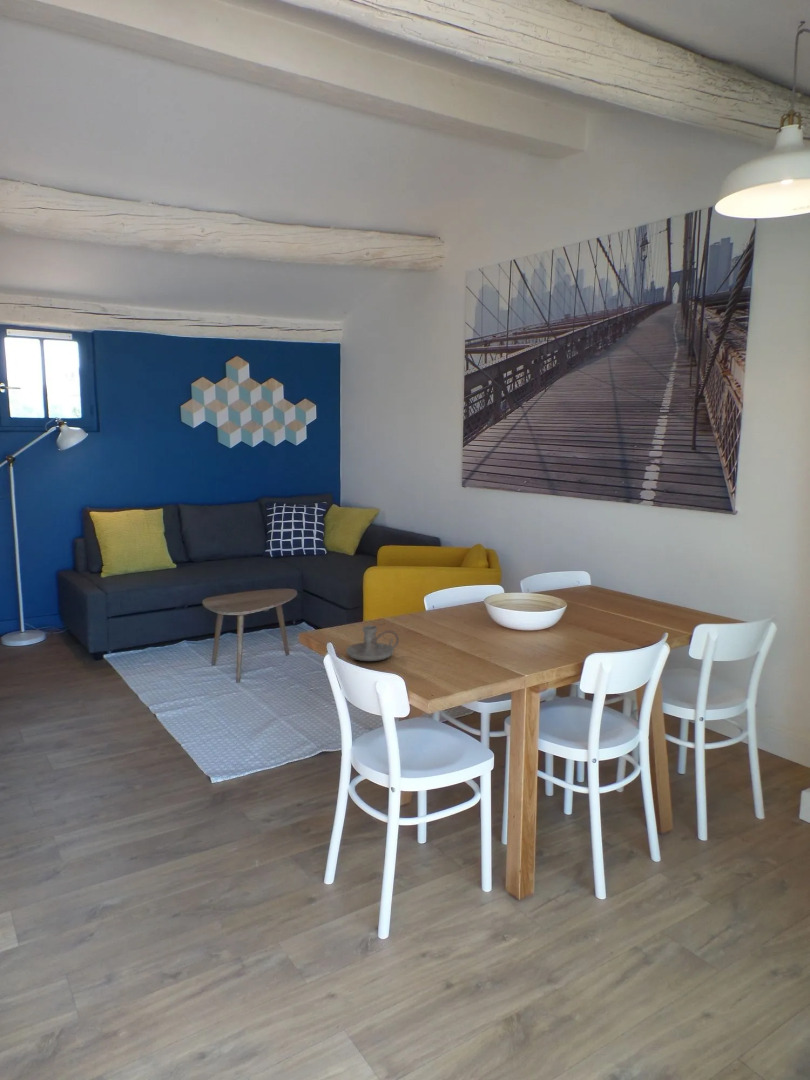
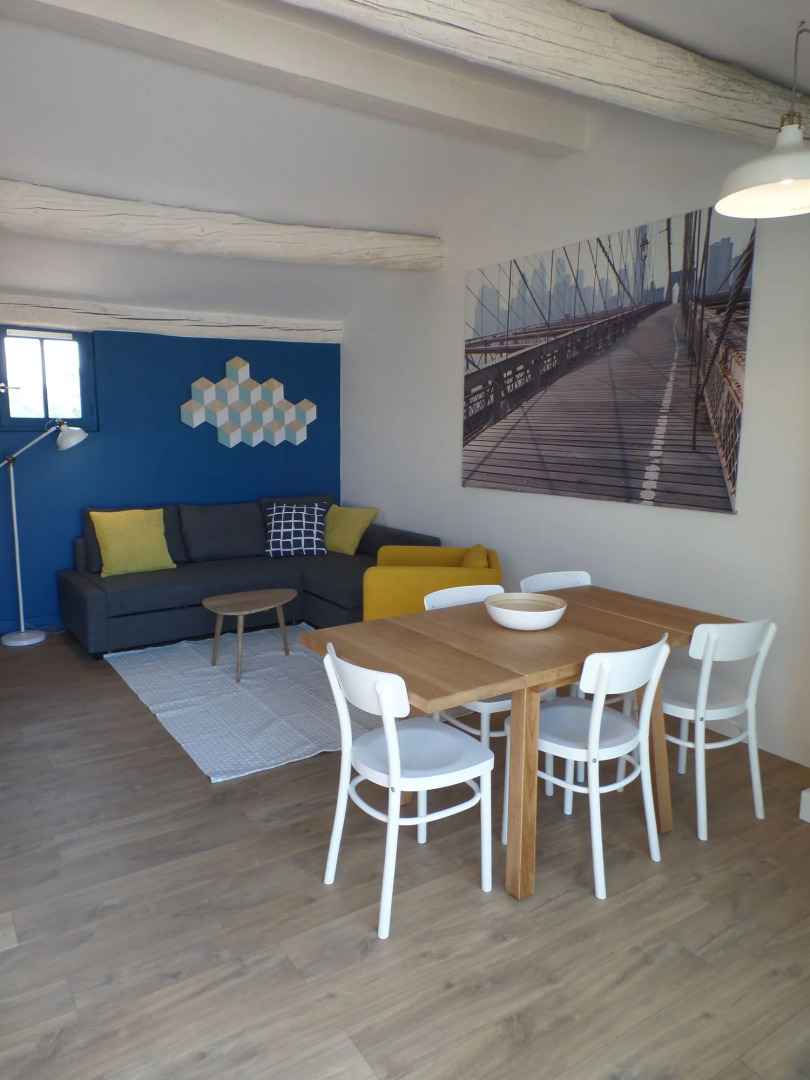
- candle holder (374, 641)
